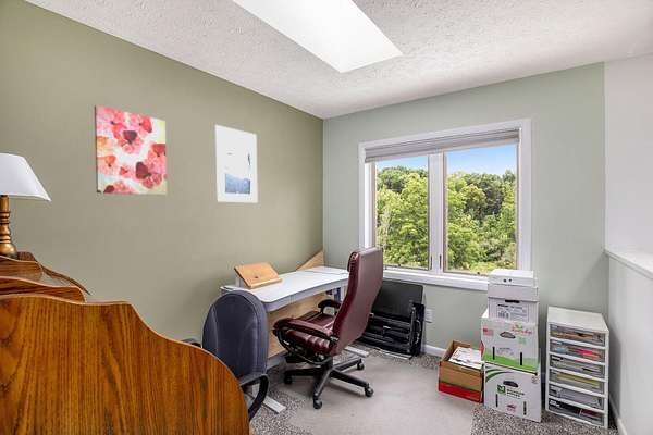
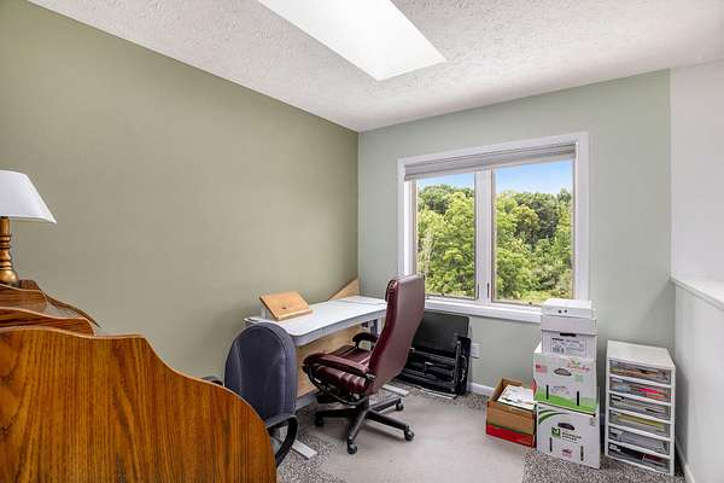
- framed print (237, 165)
- wall art (133, 153)
